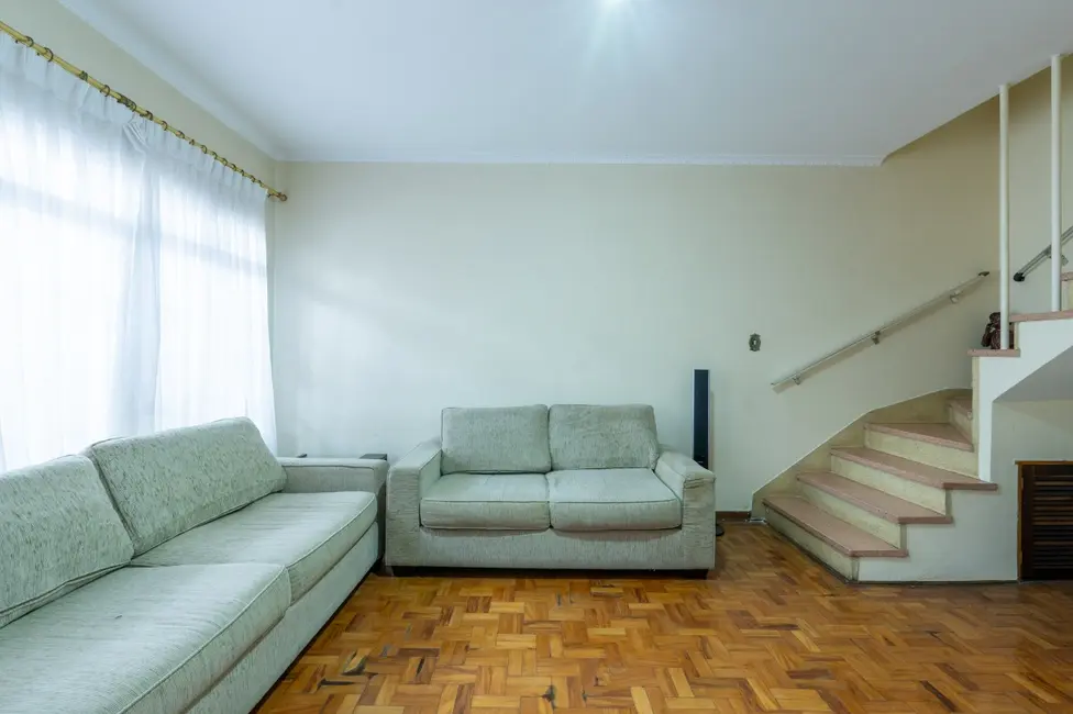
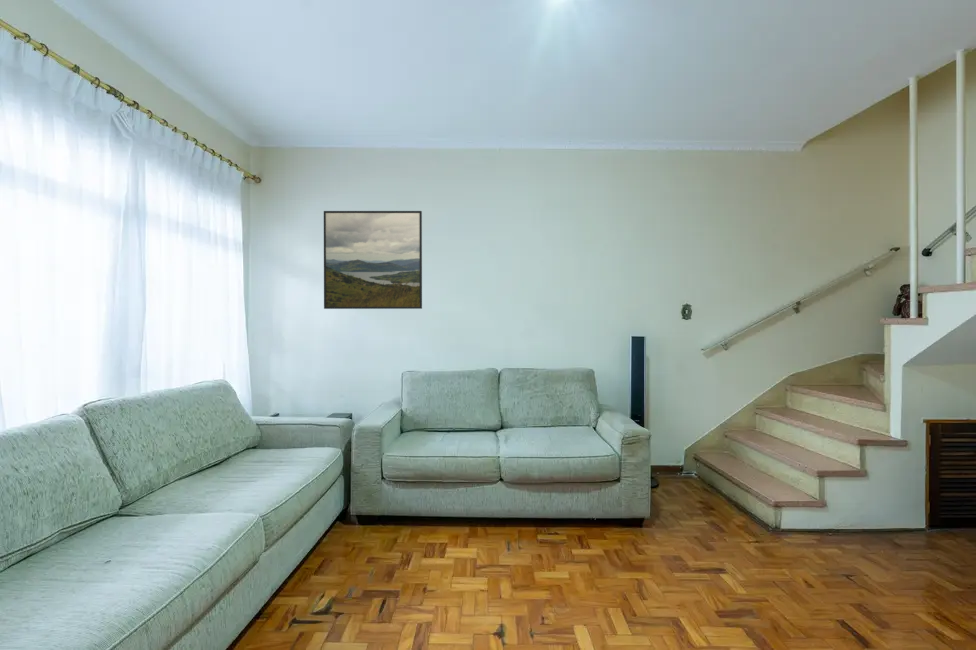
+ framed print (373, 259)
